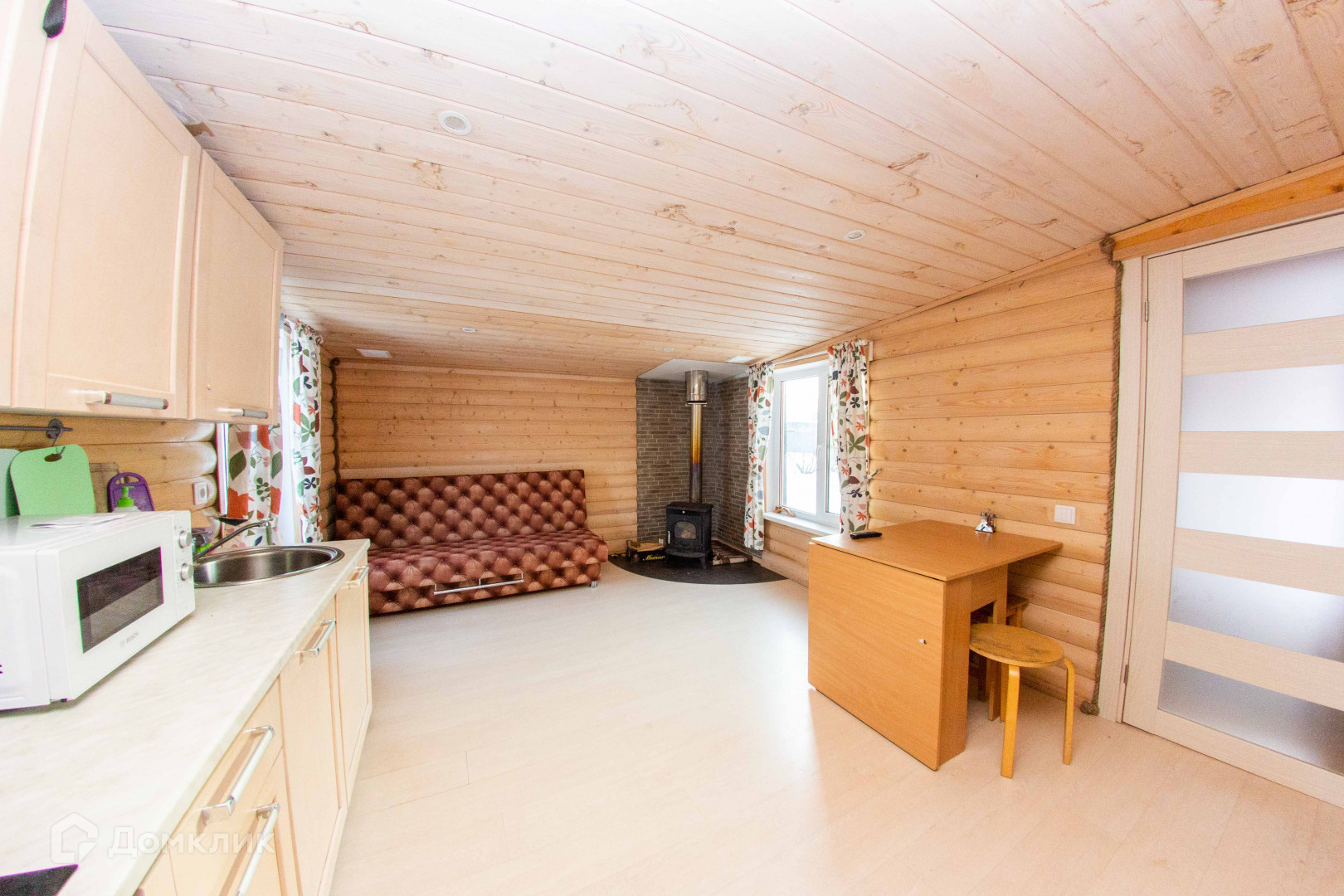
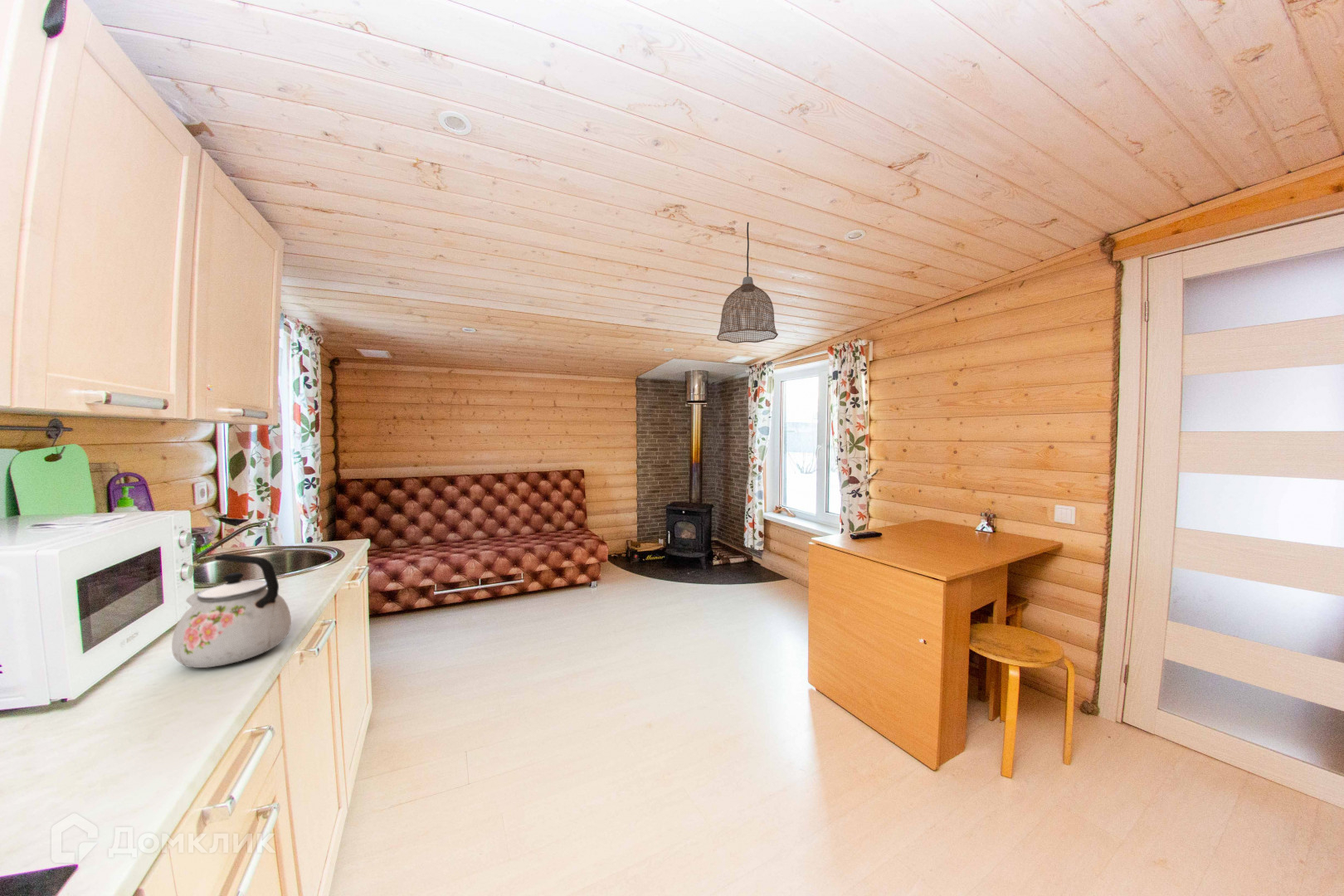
+ kettle (233, 604)
+ pendant lamp (747, 280)
